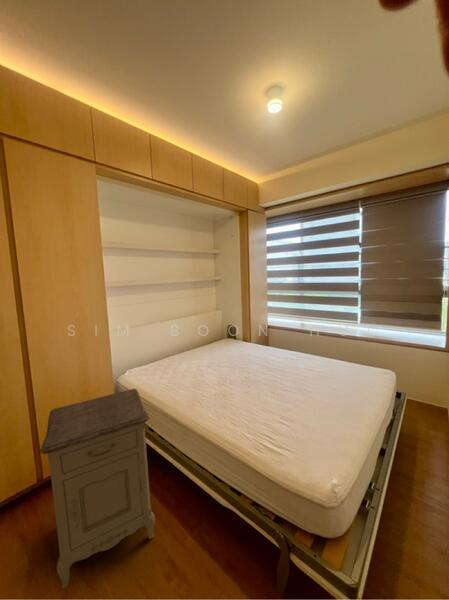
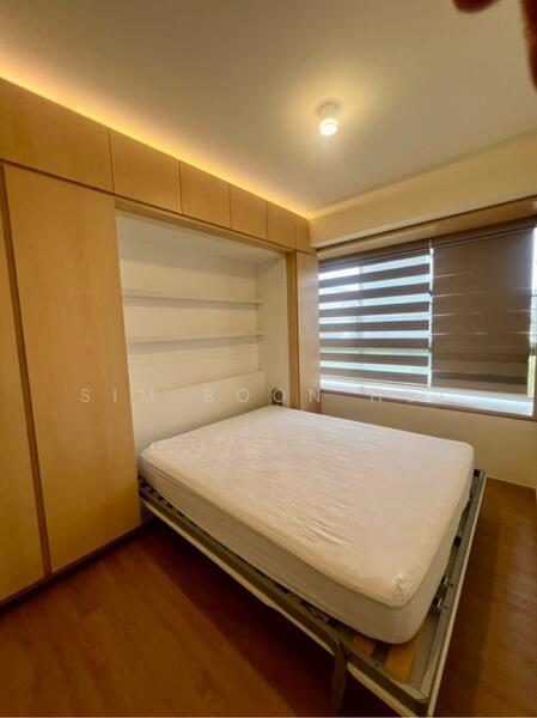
- nightstand (104, 476)
